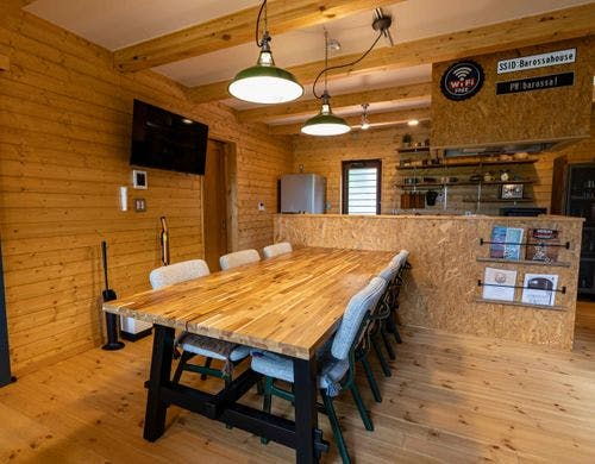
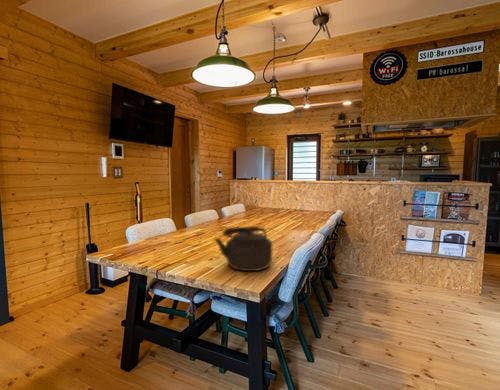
+ kettle (247, 247)
